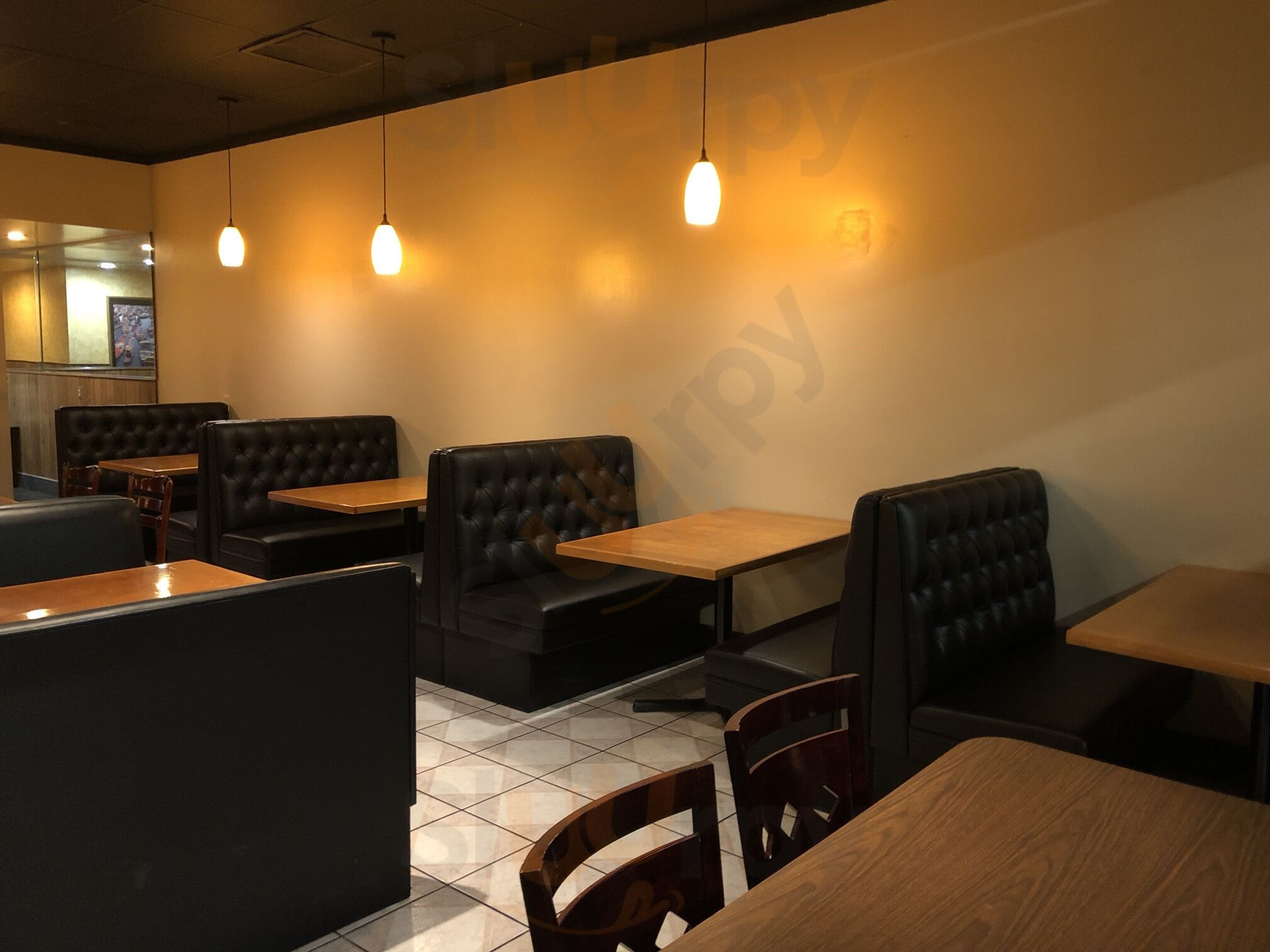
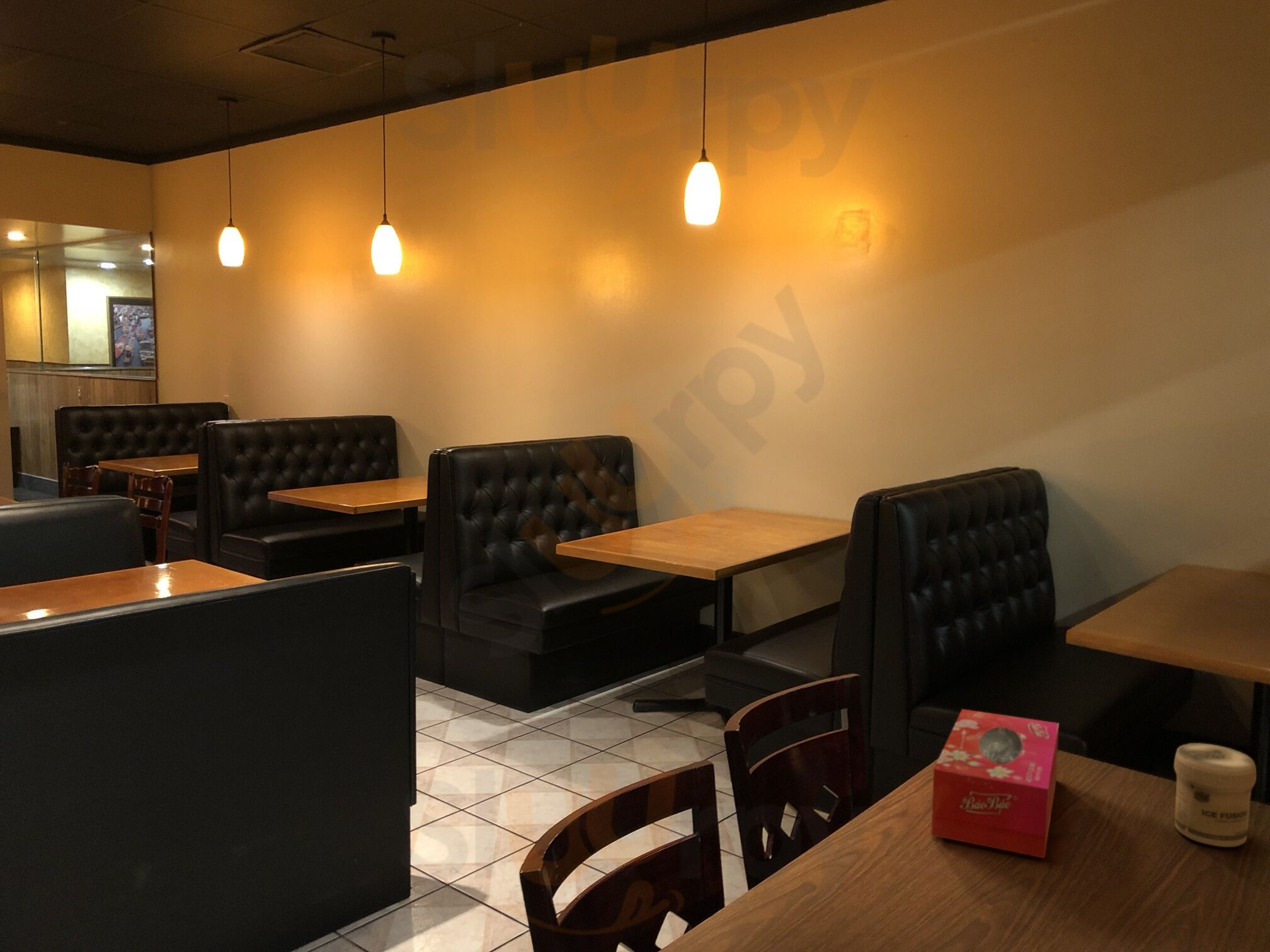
+ tissue box (998, 776)
+ jar (1213, 794)
